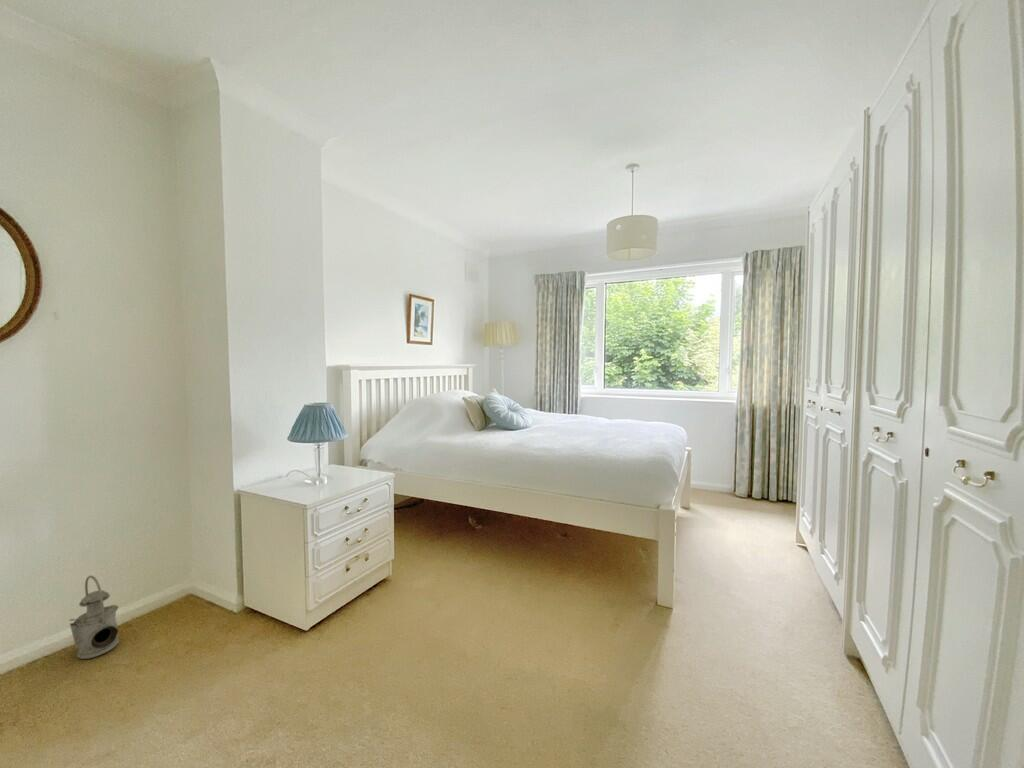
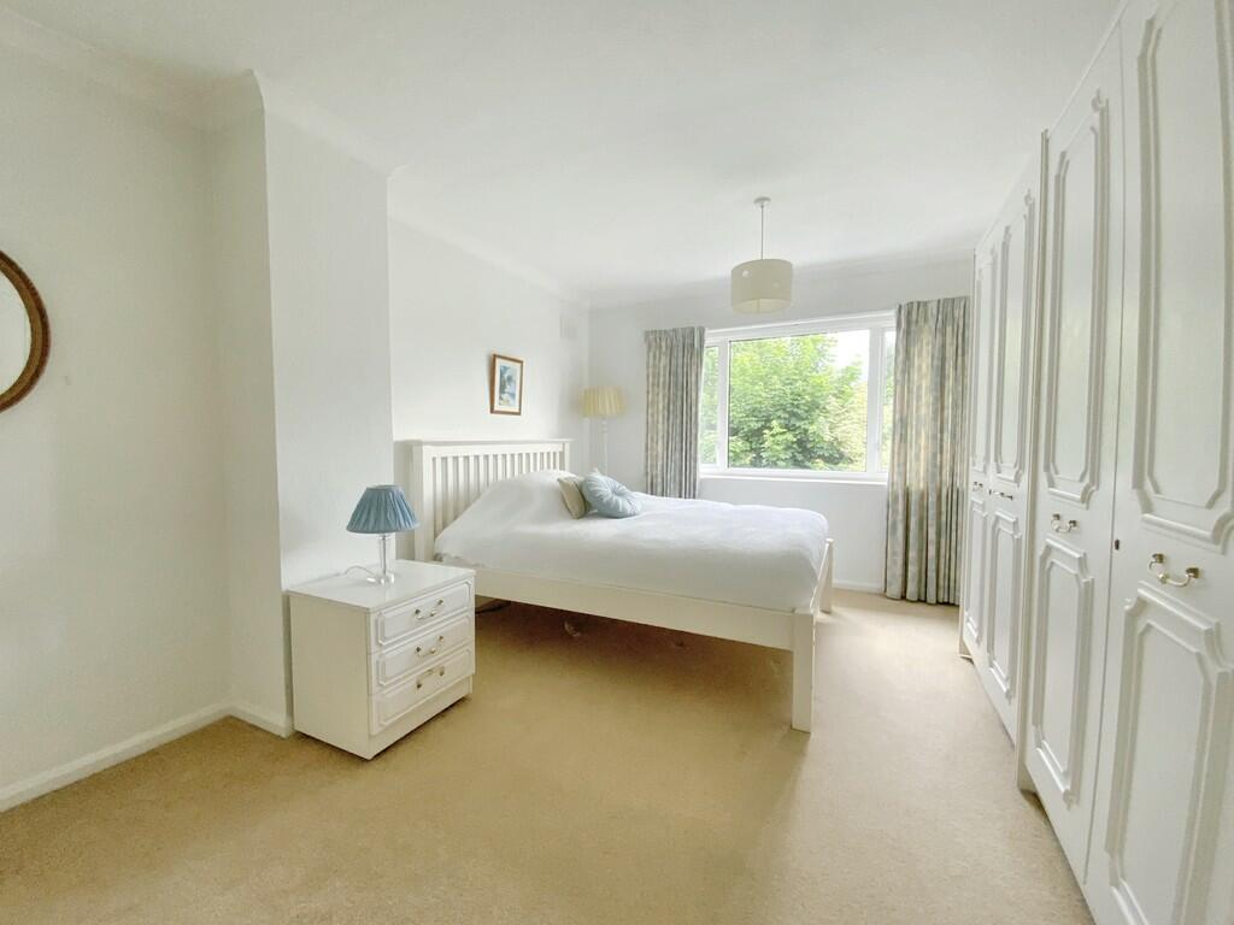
- lantern (94, 613)
